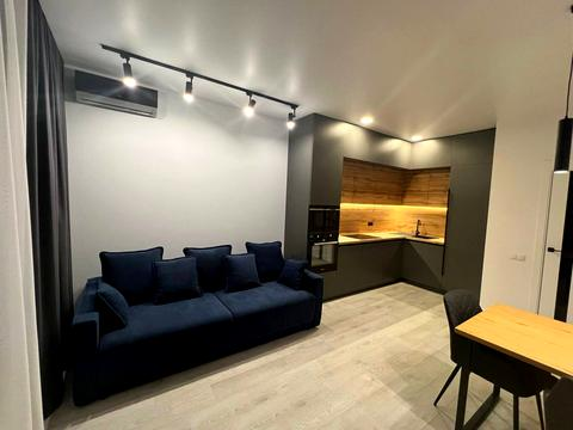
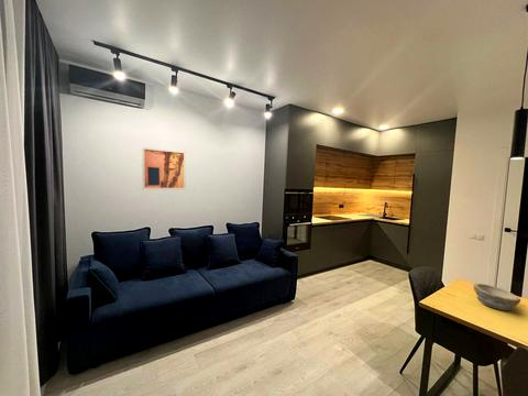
+ bowl (495, 297)
+ wall art (164, 169)
